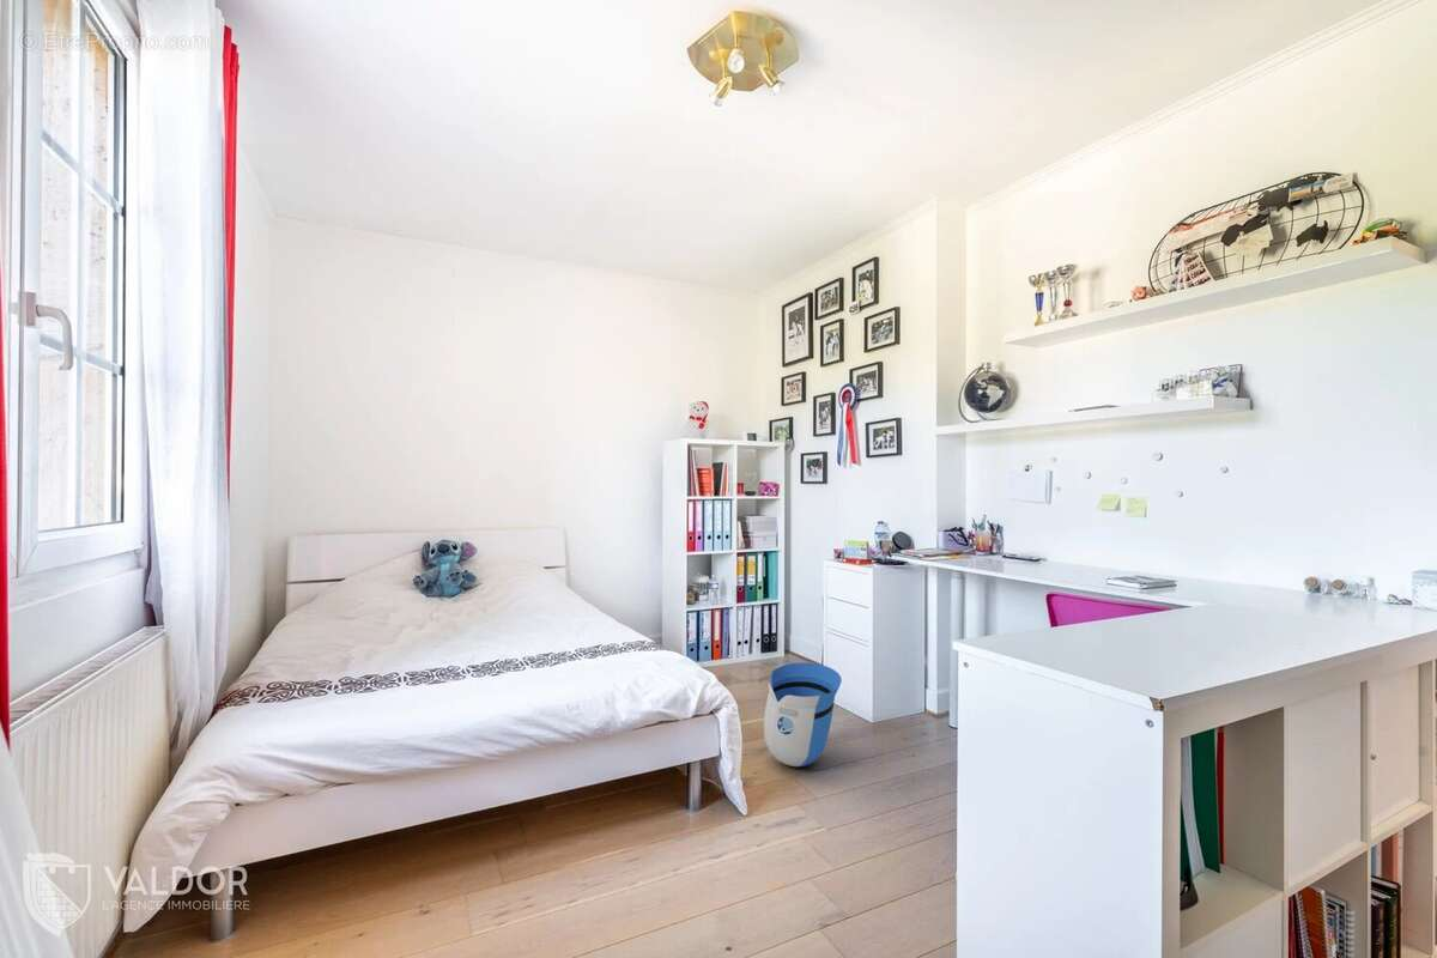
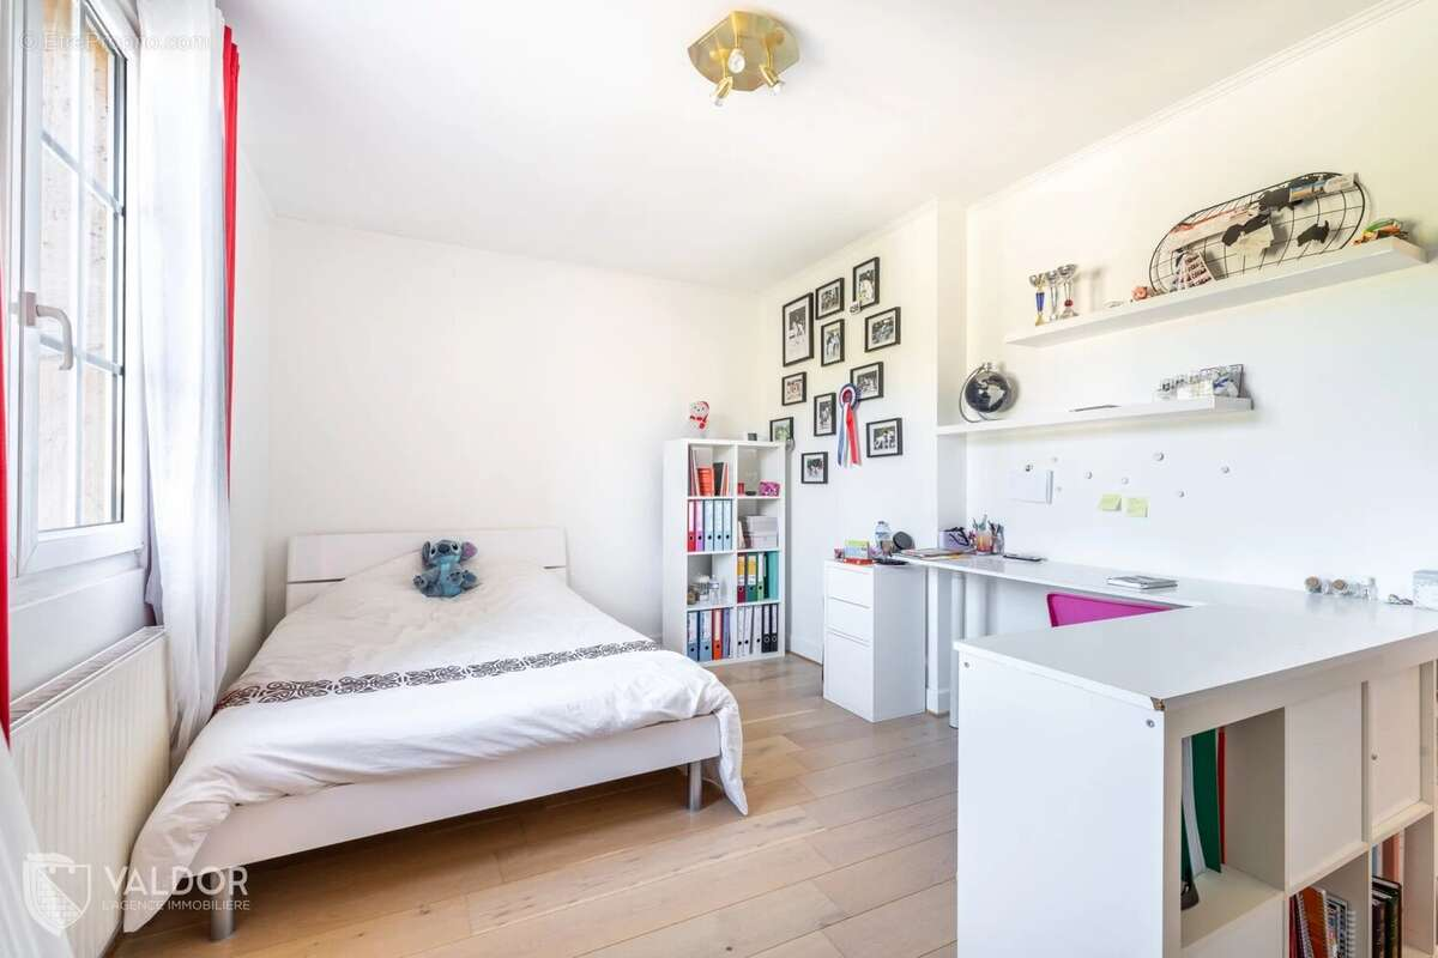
- sun visor (802, 717)
